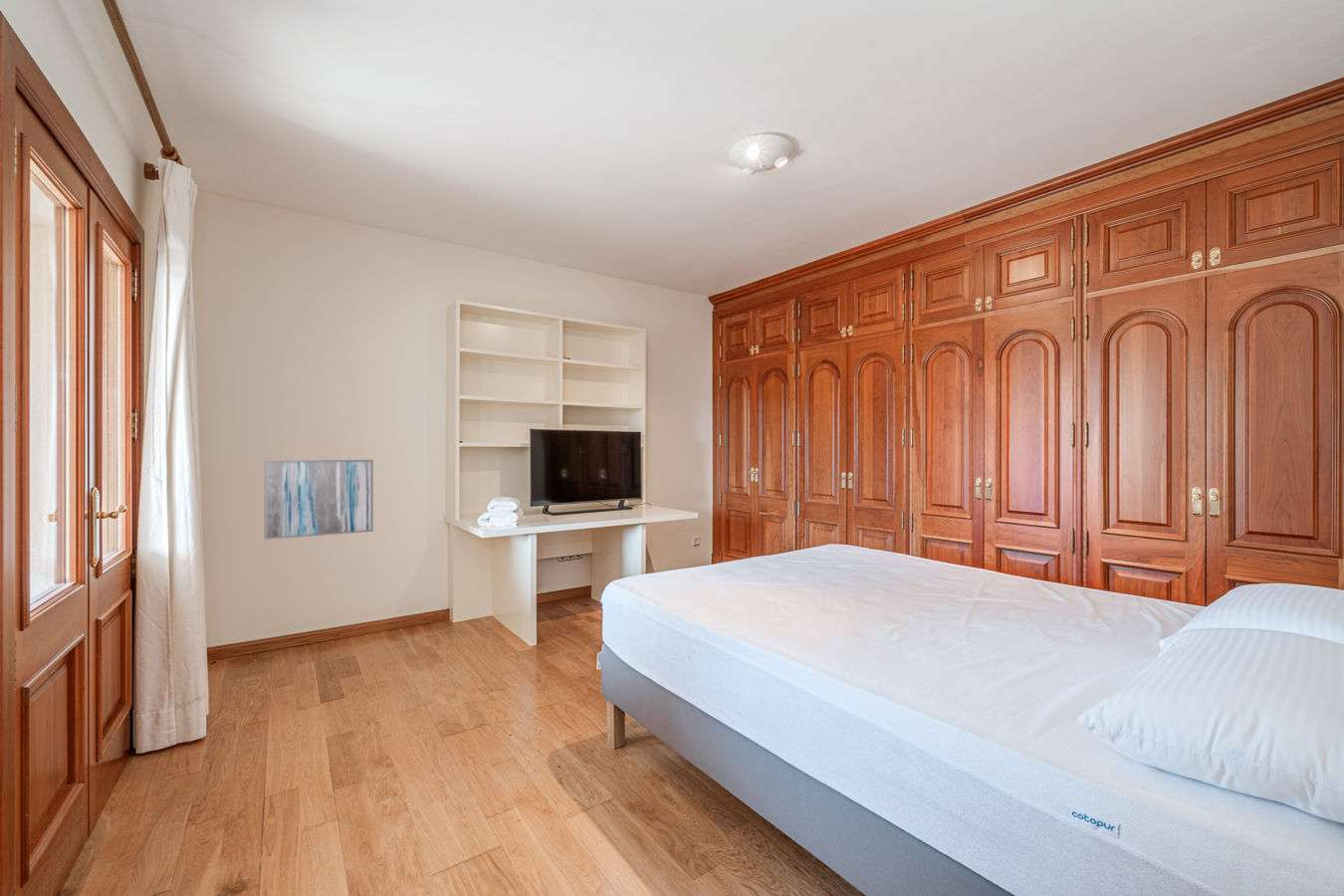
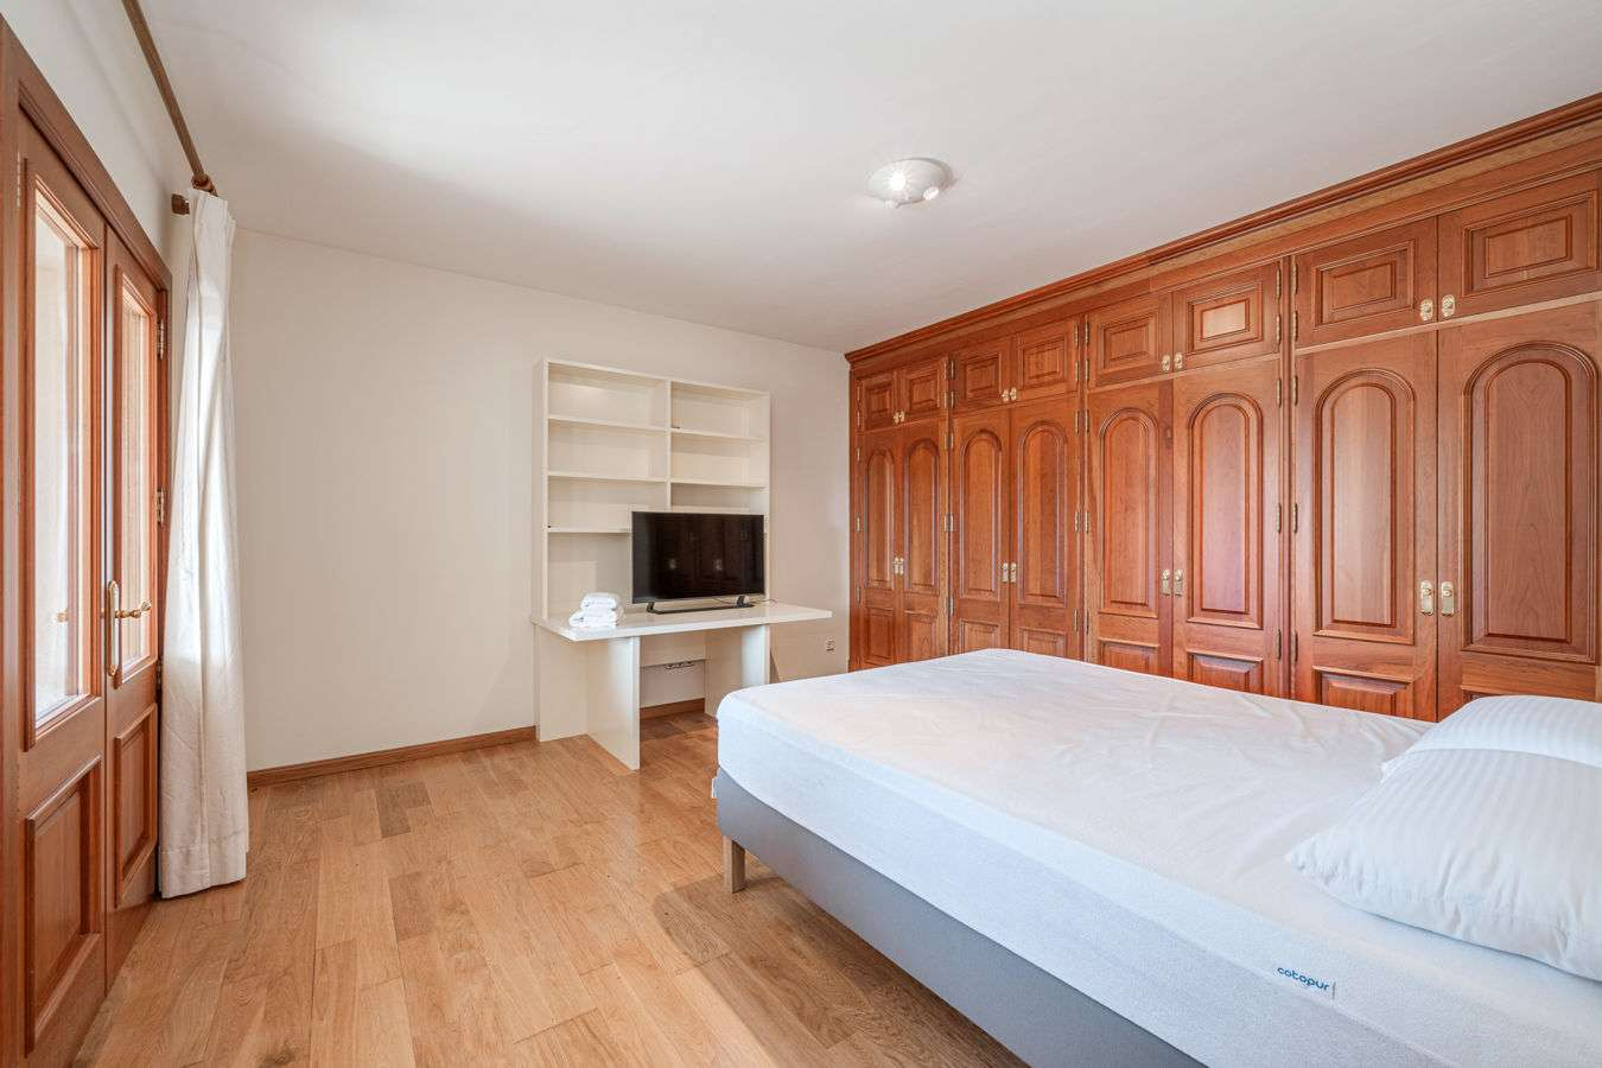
- wall art (321, 497)
